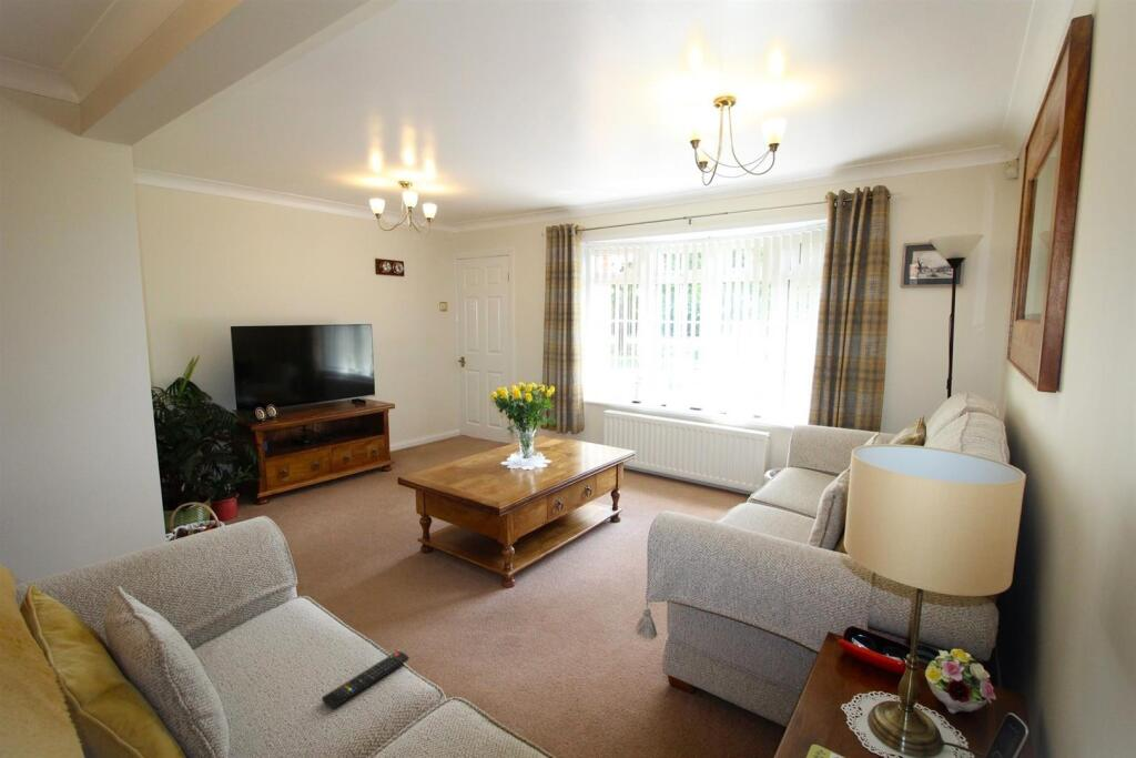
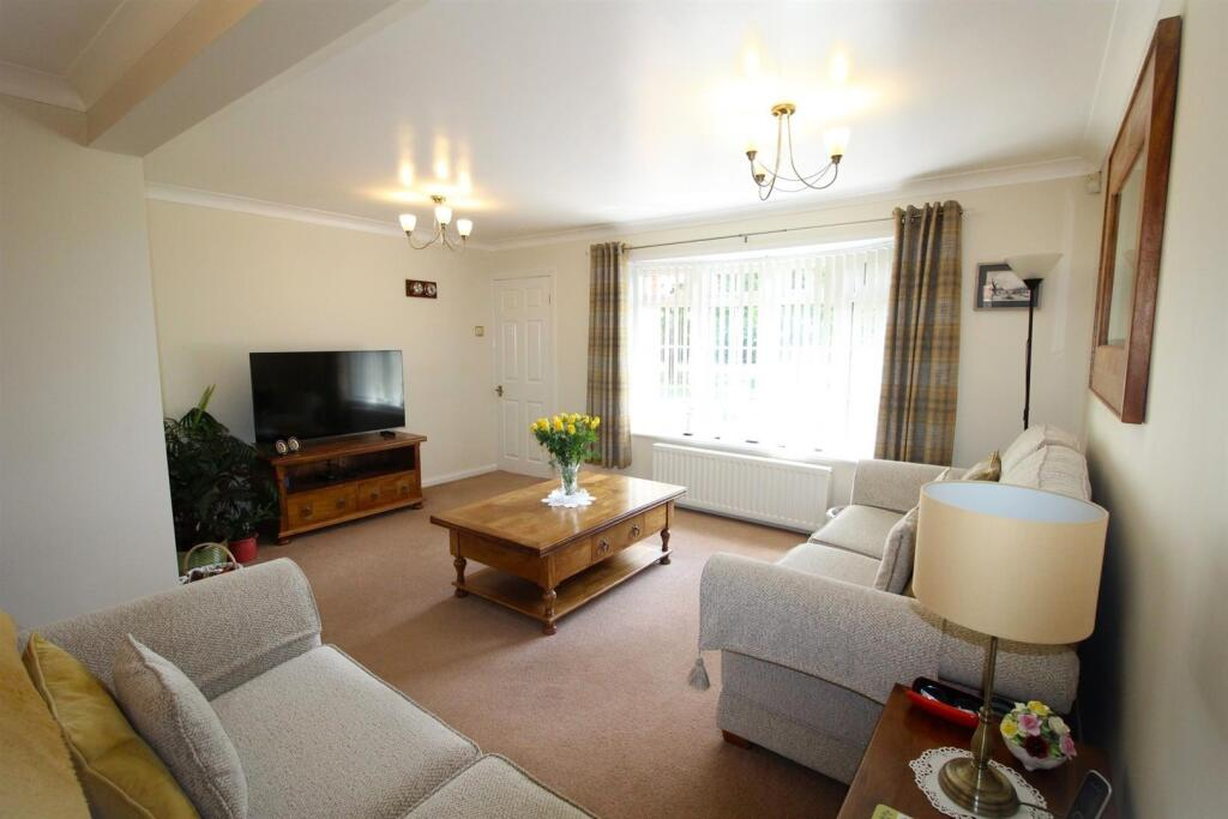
- remote control (368, 677)
